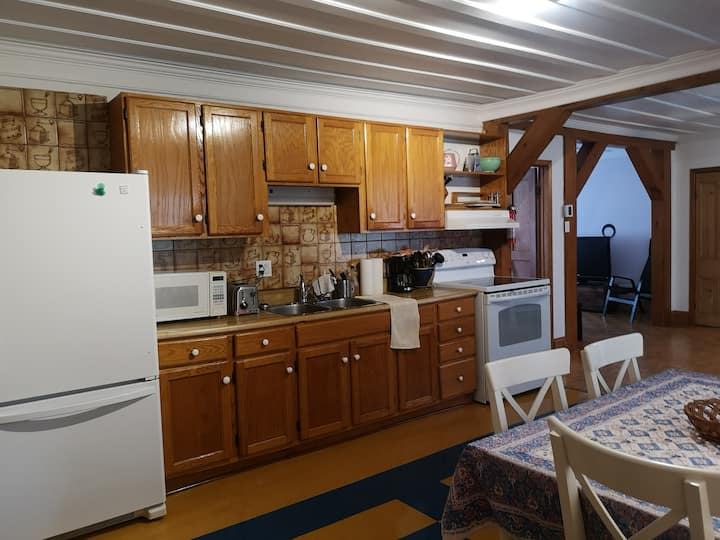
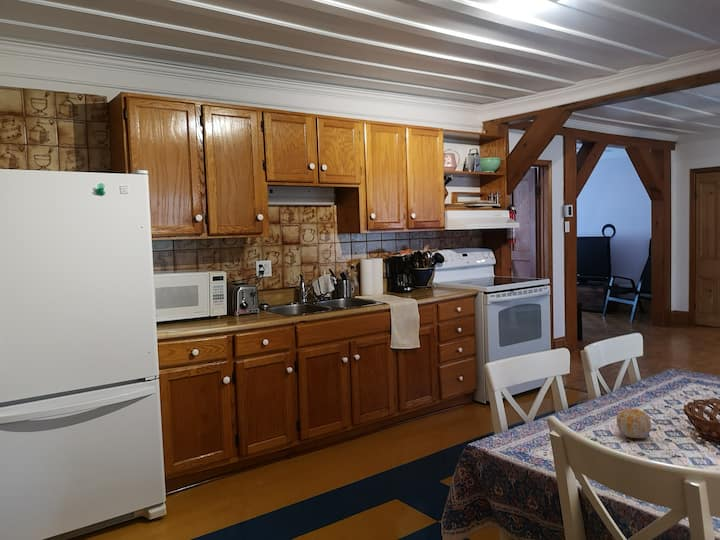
+ fruit (633, 423)
